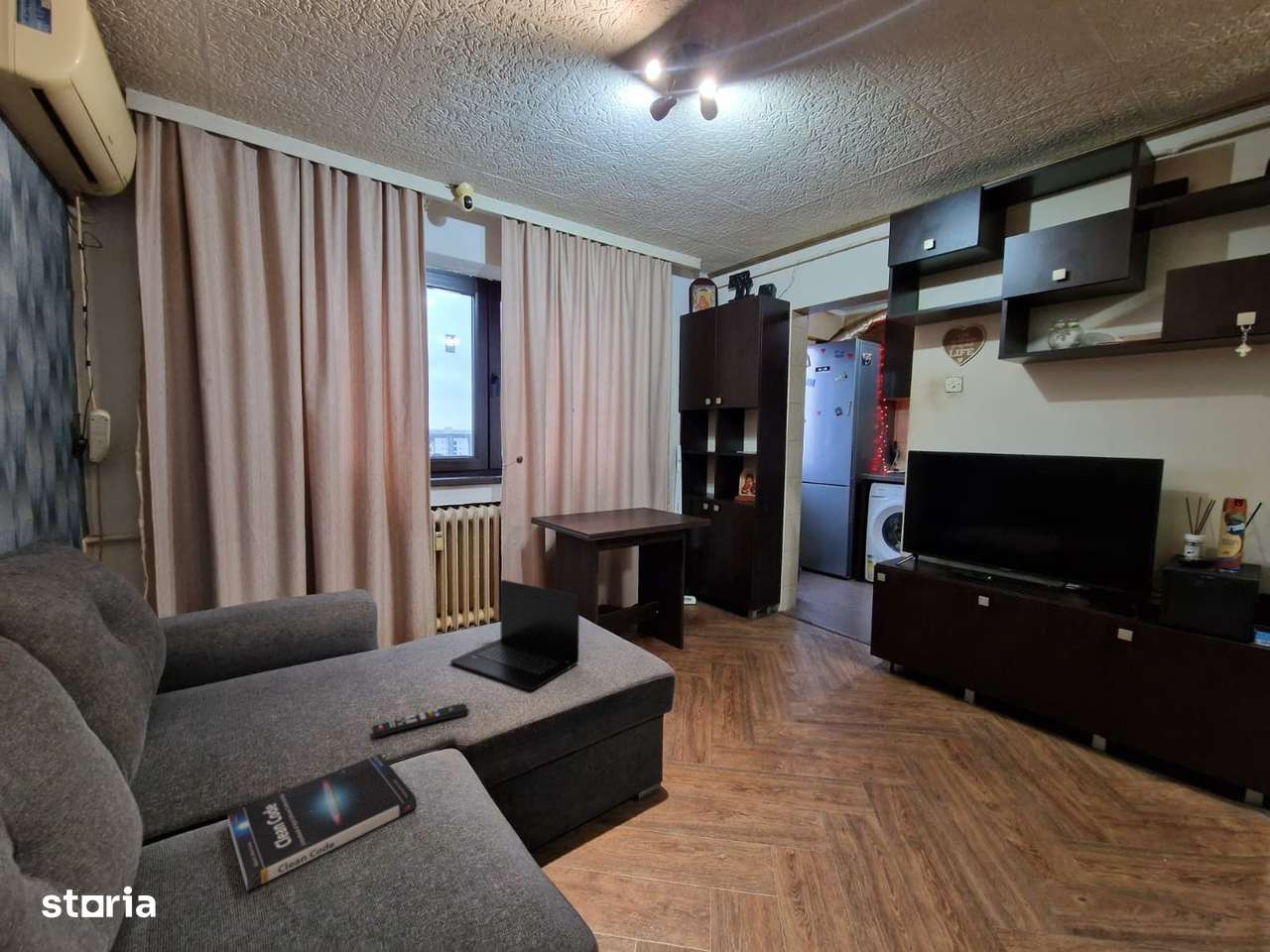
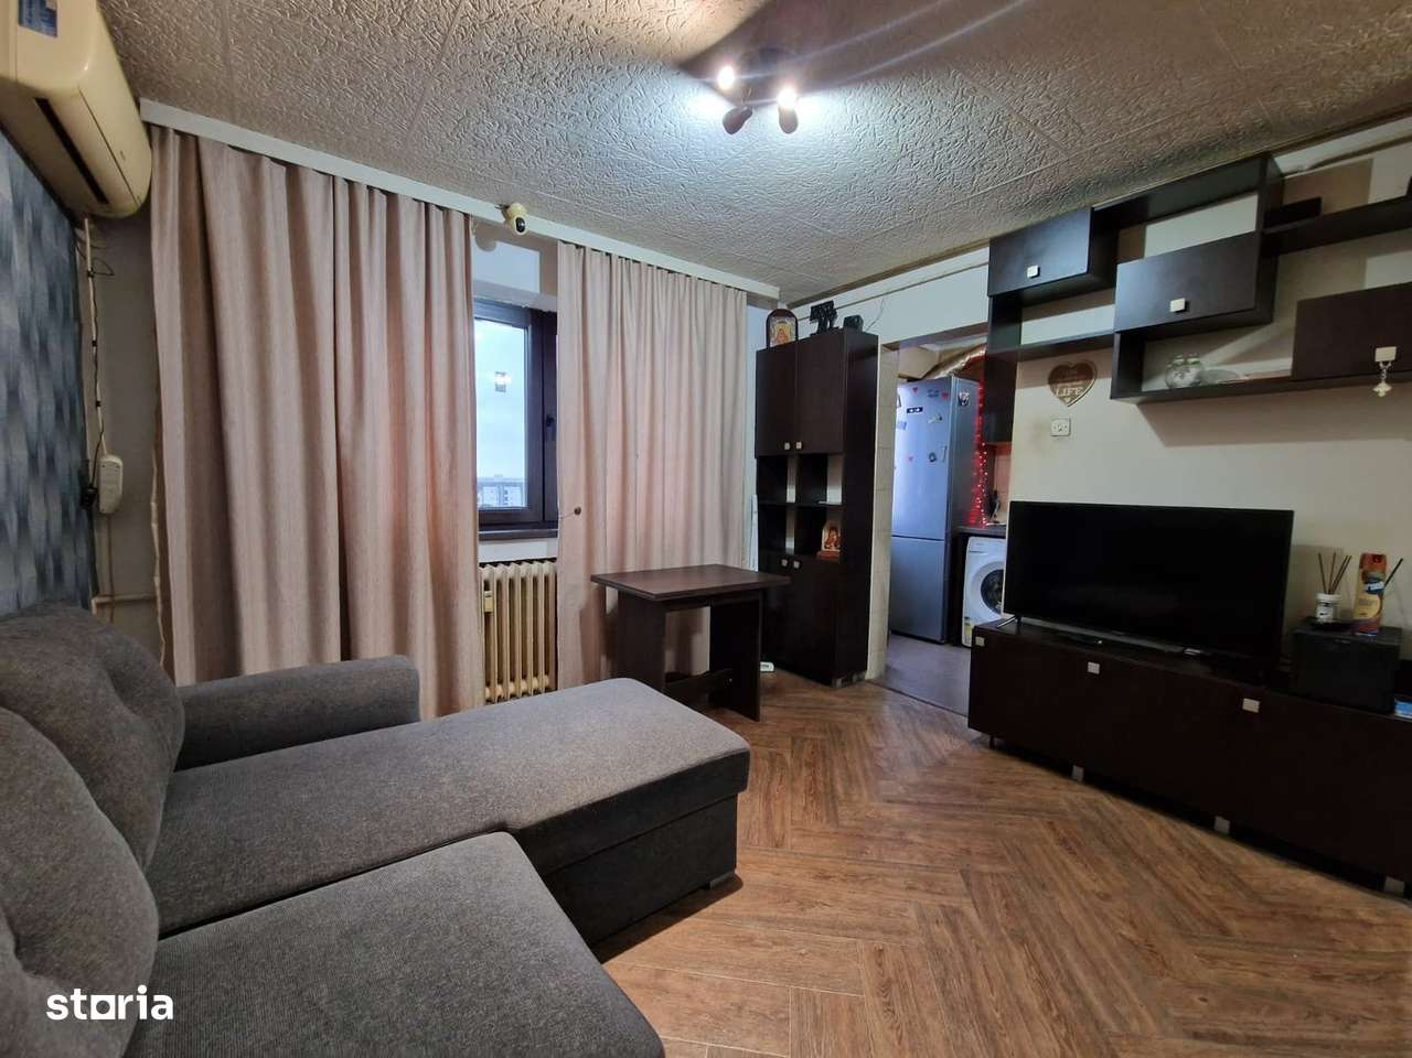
- remote control (422, 719)
- laptop (514, 630)
- book (324, 811)
